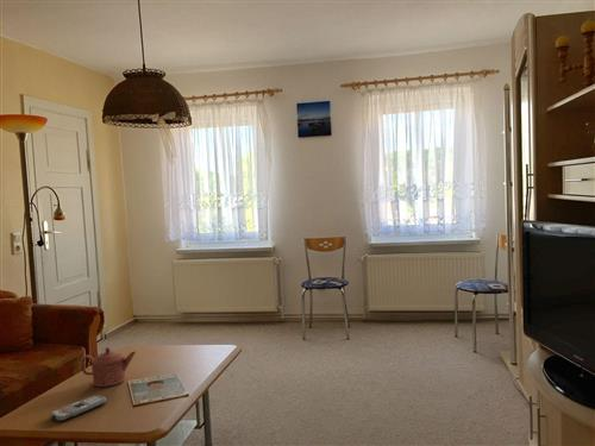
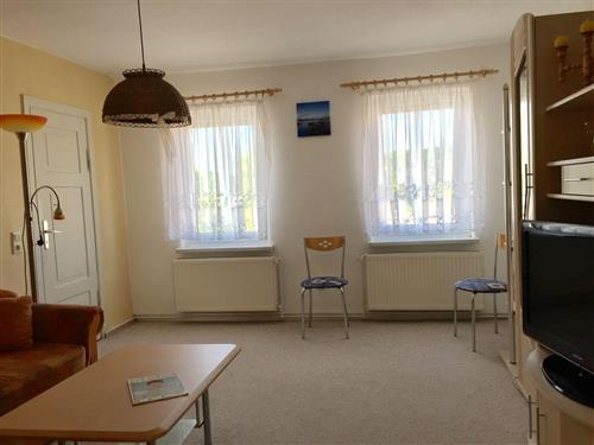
- remote control (80, 407)
- teapot (108, 364)
